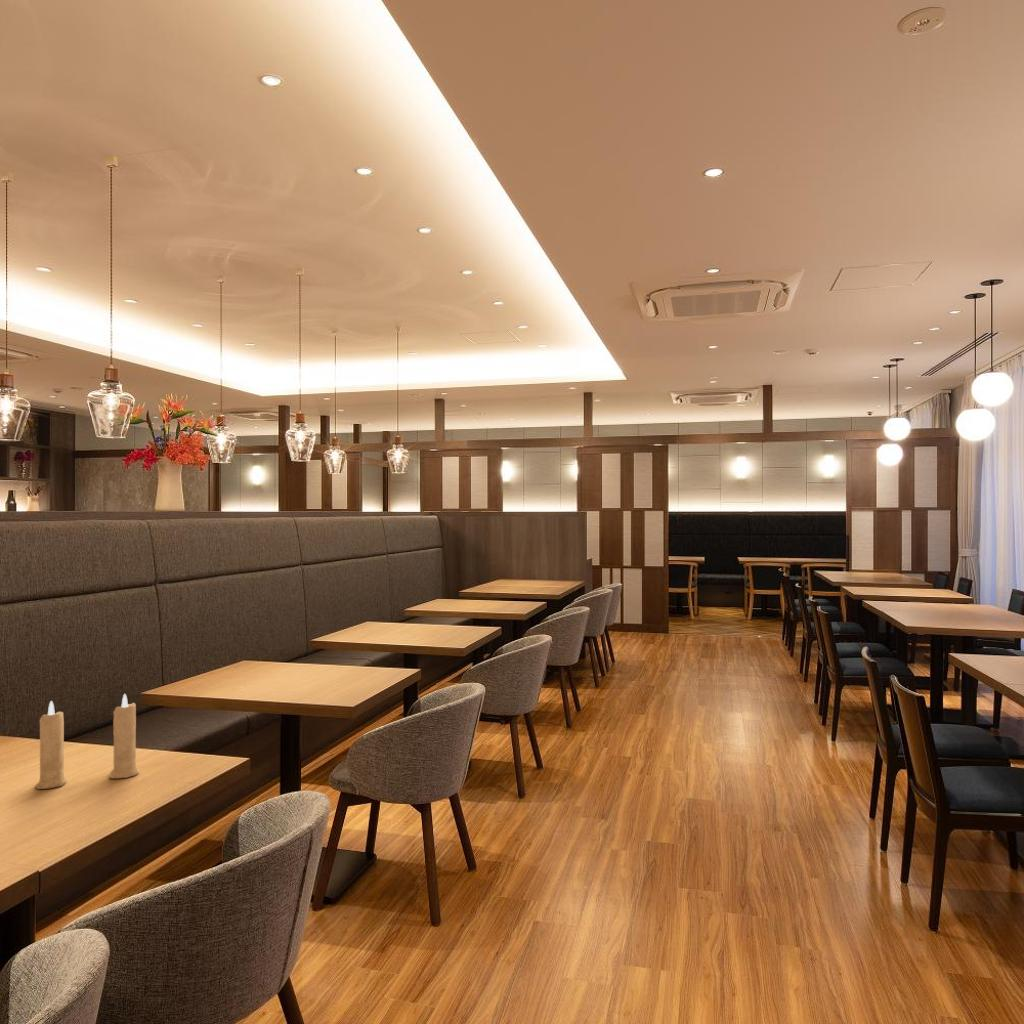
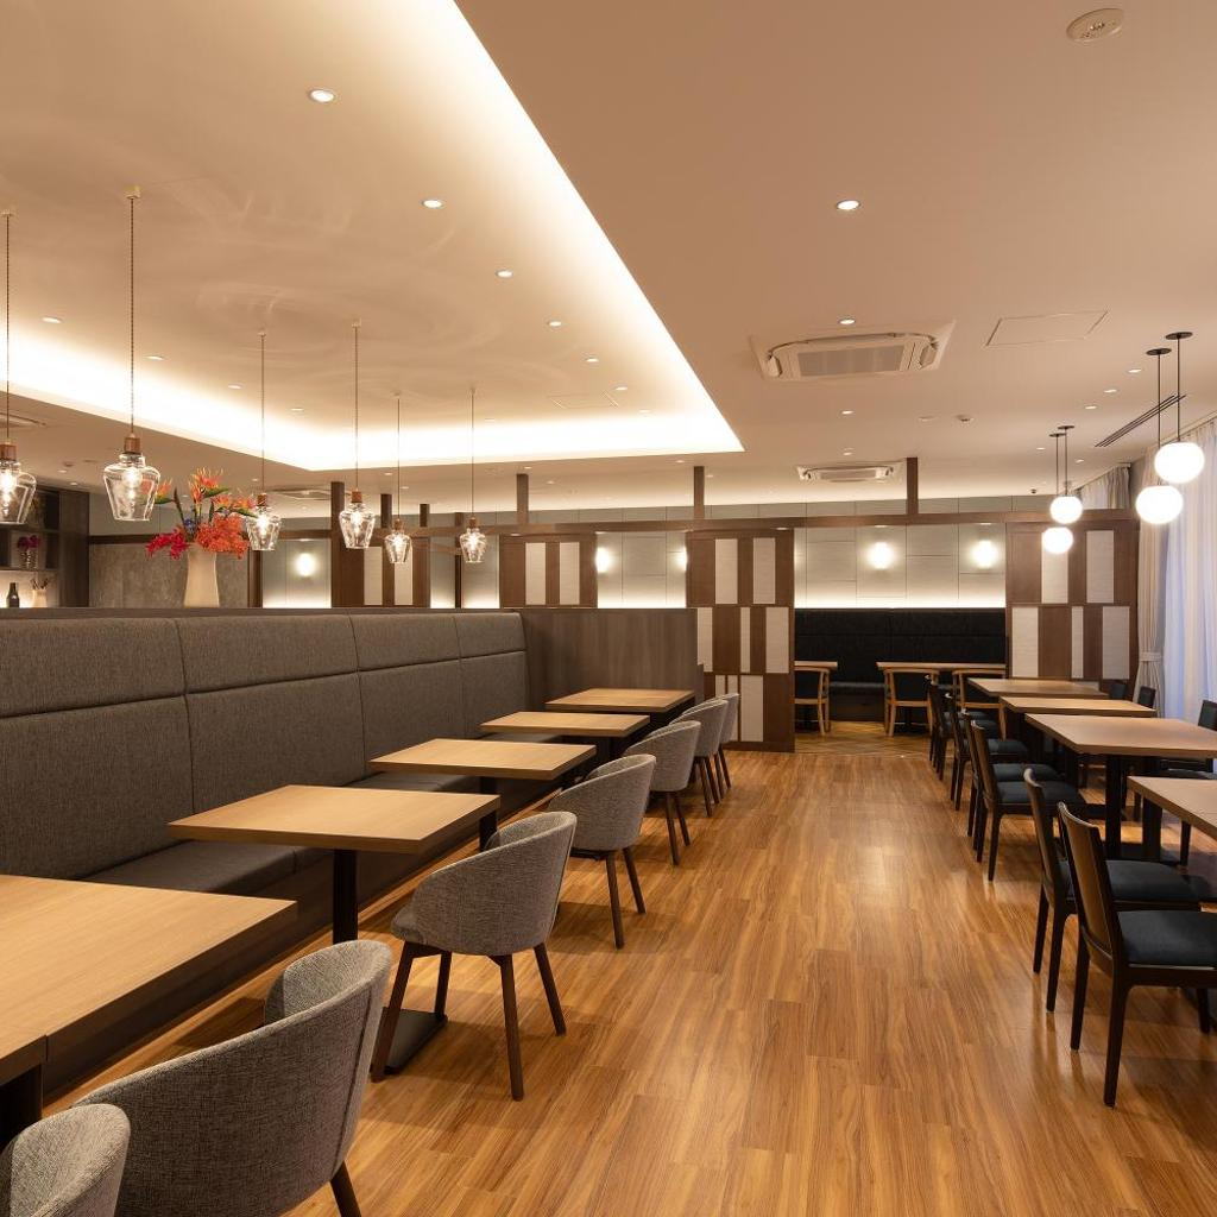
- candle (63, 737)
